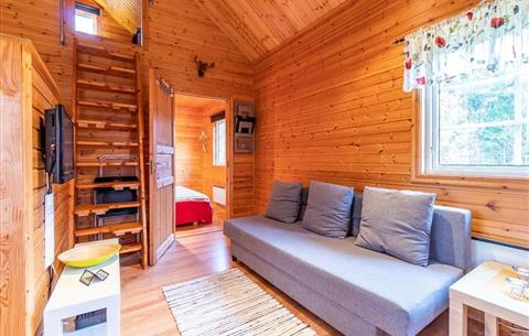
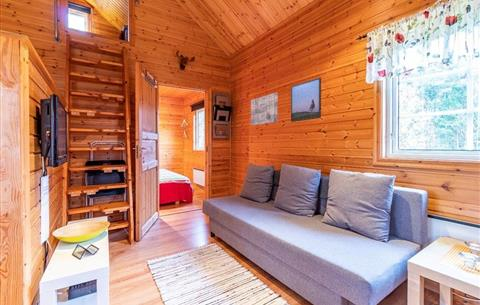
+ wall art (263, 110)
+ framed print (305, 101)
